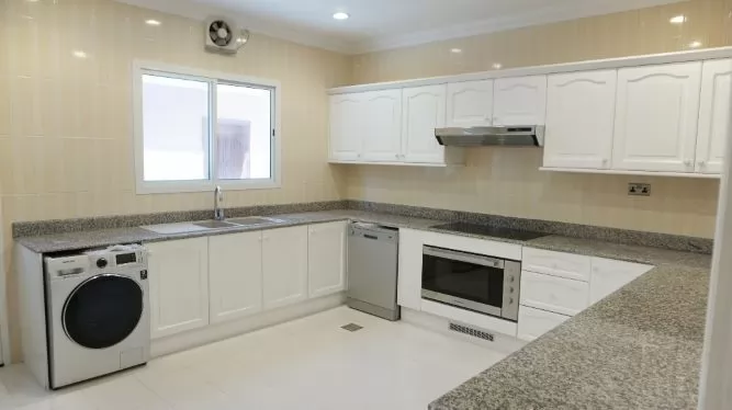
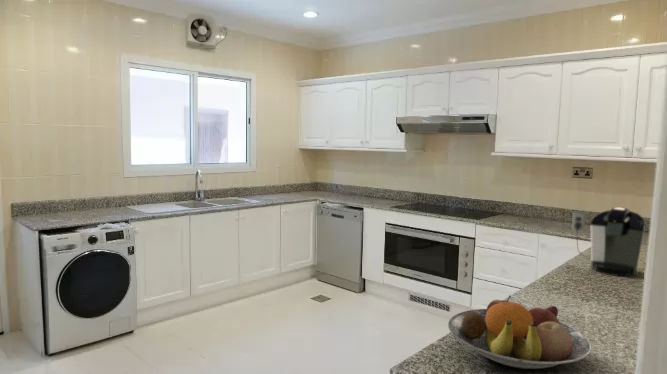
+ fruit bowl (516, 326)
+ coffee maker (602, 237)
